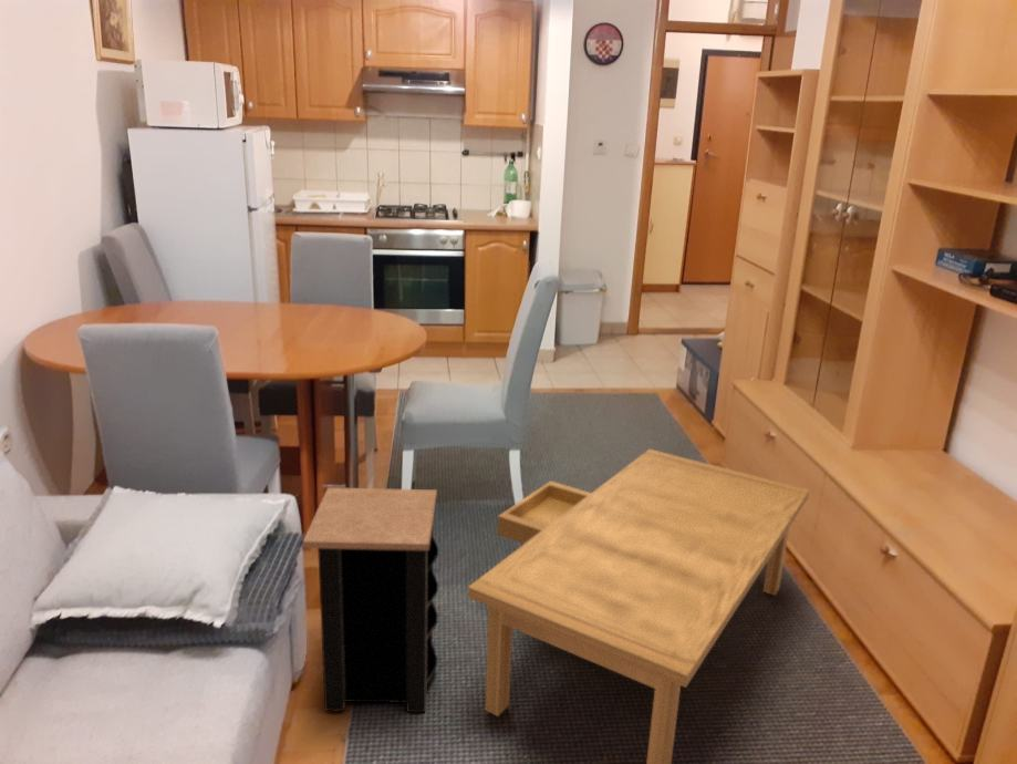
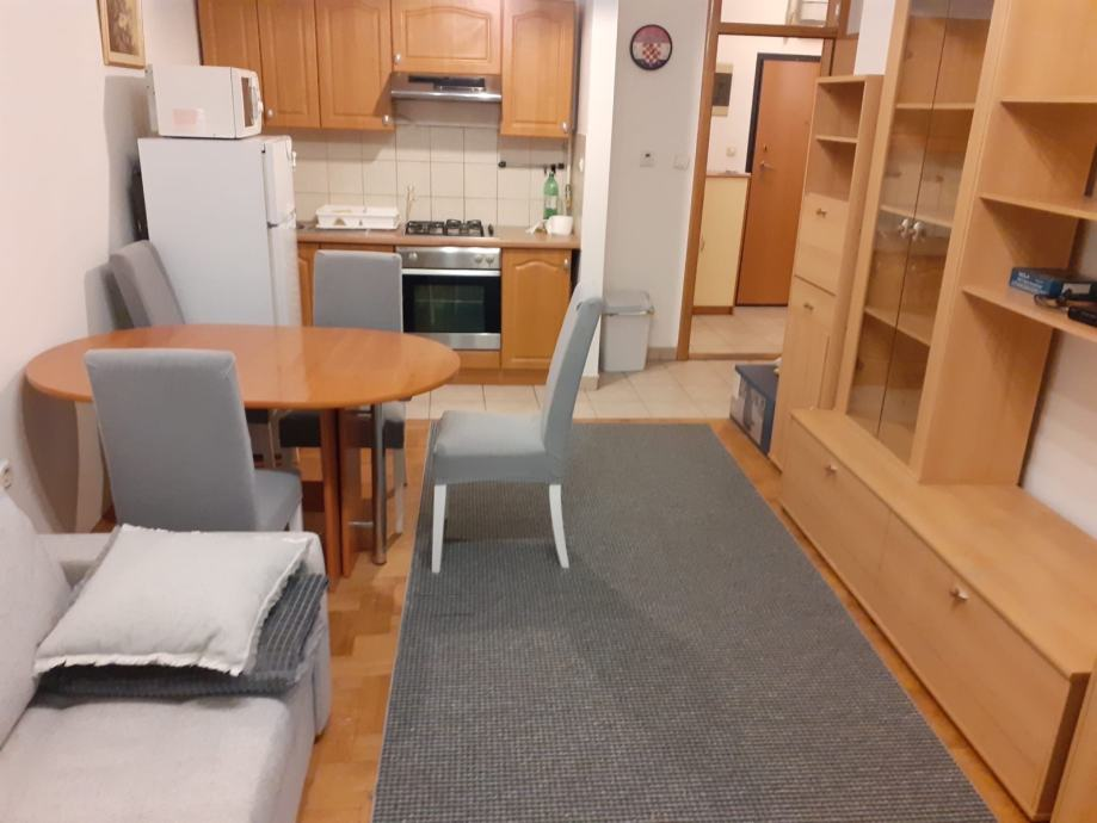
- side table (378, 597)
- coffee table (656, 588)
